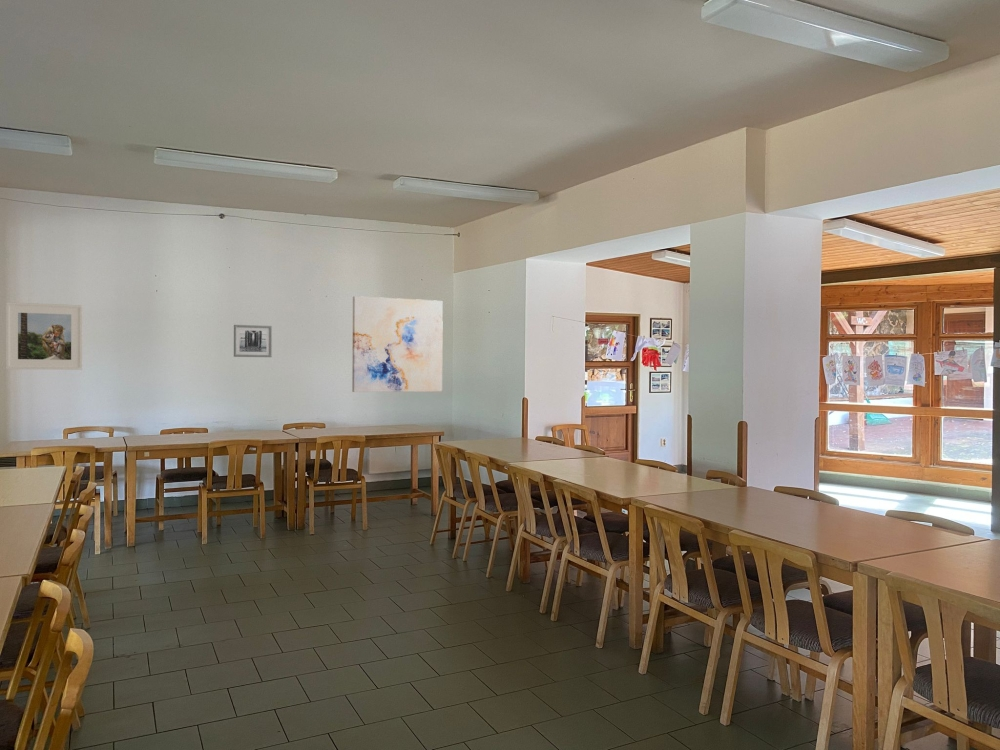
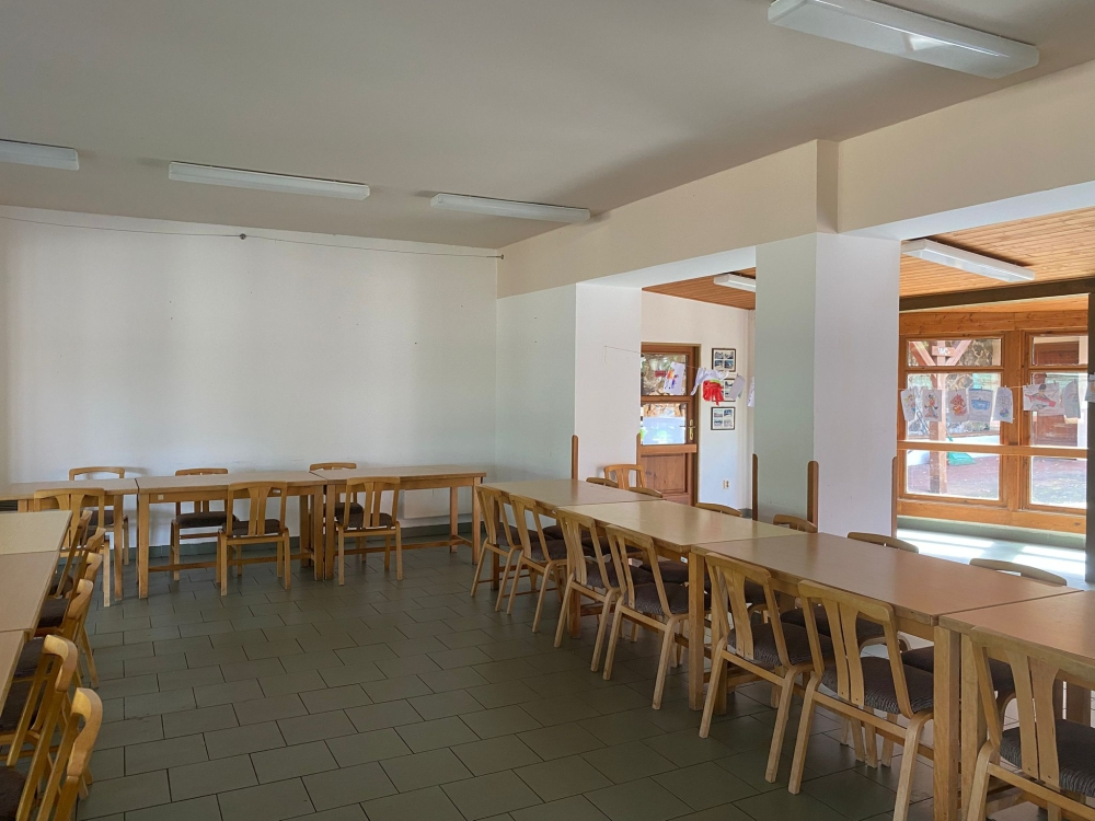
- wall art (253, 341)
- wall art (398, 345)
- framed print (45, 336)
